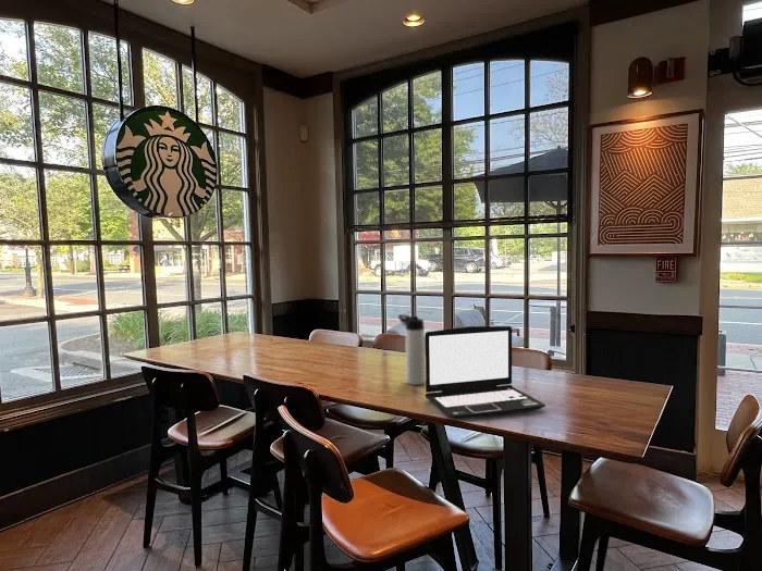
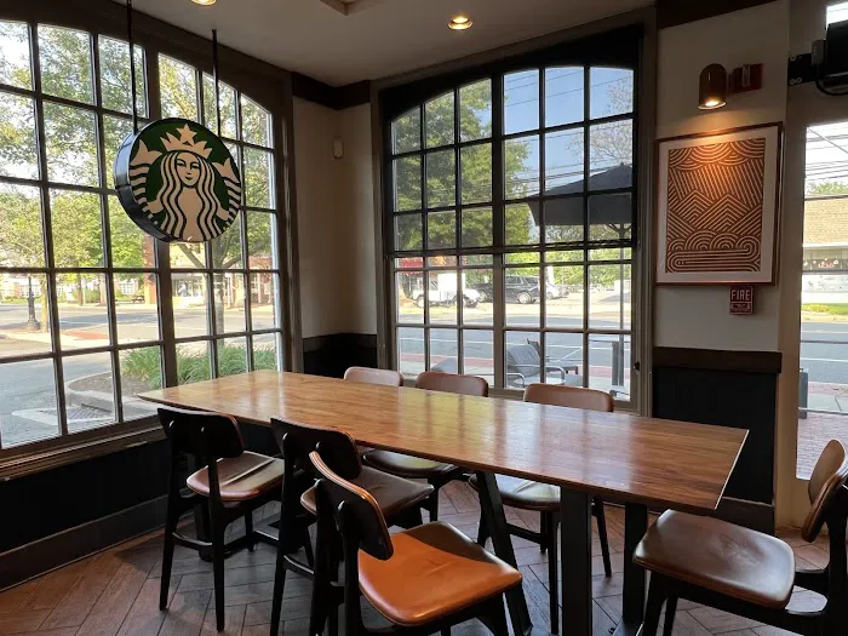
- thermos bottle (411, 348)
- laptop (483, 368)
